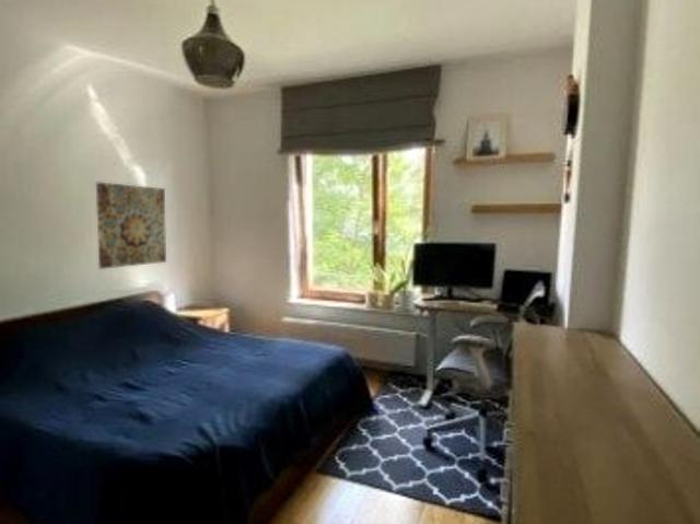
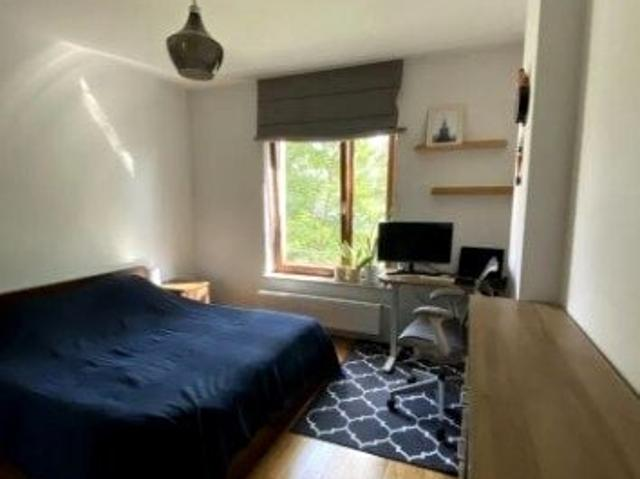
- wall art (133, 225)
